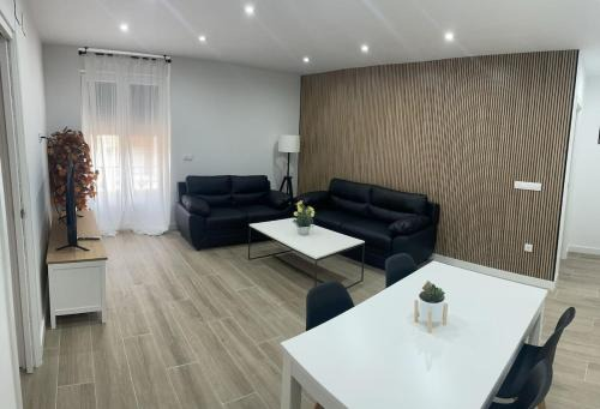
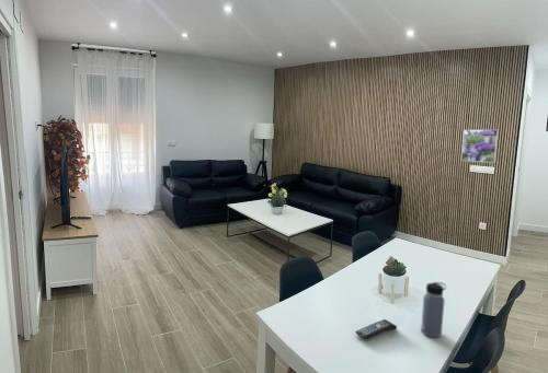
+ remote control (376, 329)
+ water bottle (433, 306)
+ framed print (479, 145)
